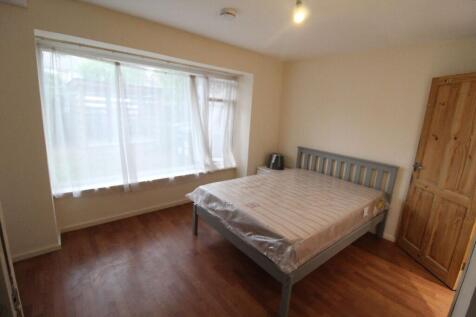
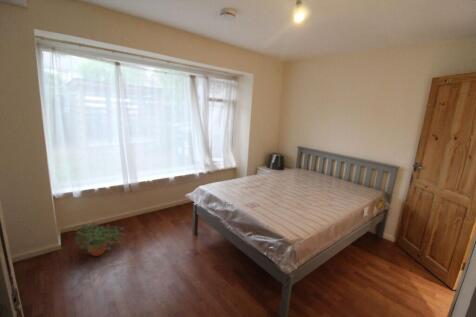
+ potted plant (101, 239)
